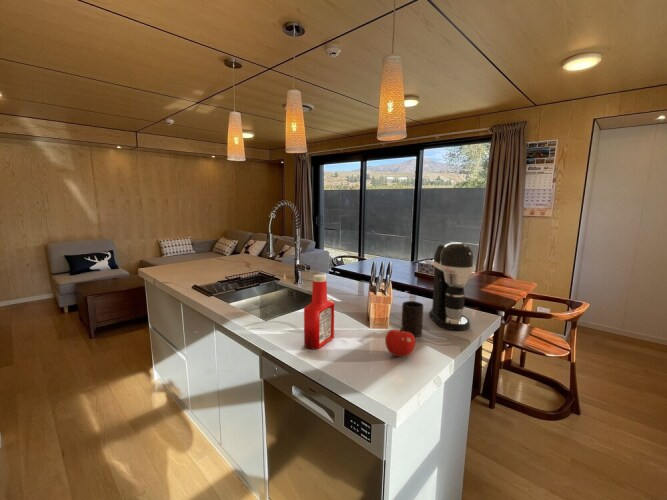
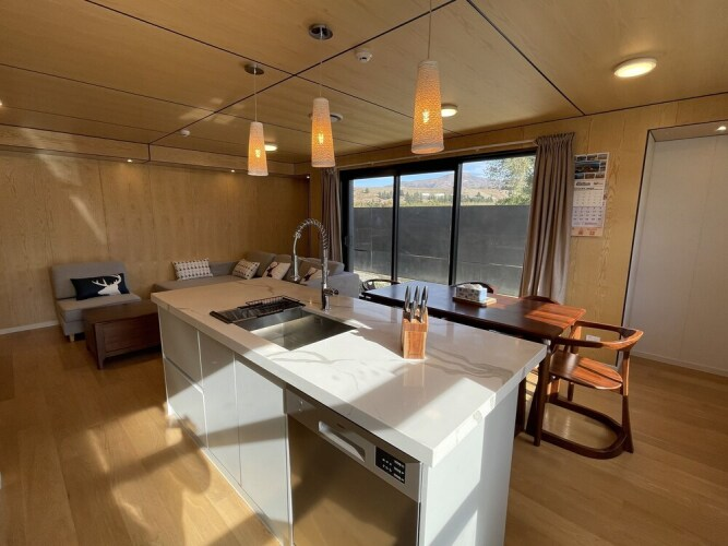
- coffee maker (450, 281)
- soap bottle (319, 309)
- fruit (400, 341)
- cup (412, 318)
